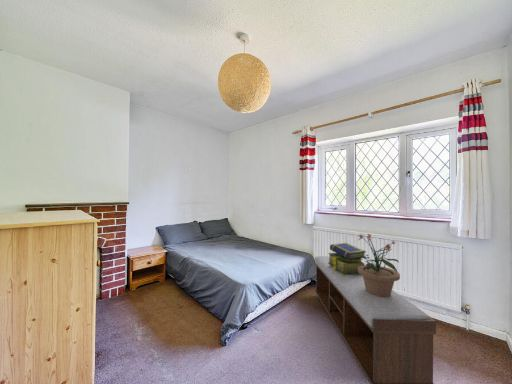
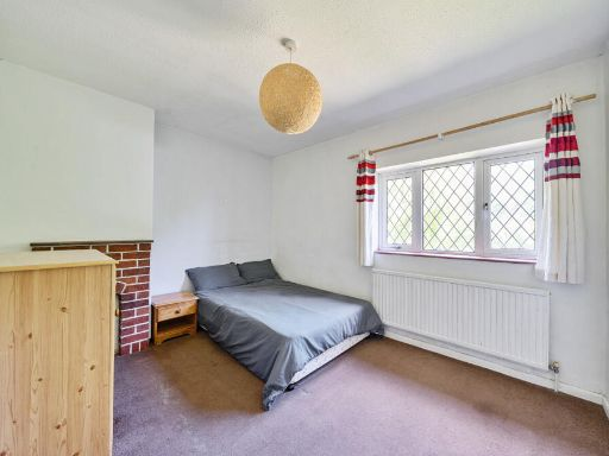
- stack of books (346, 257)
- bench (354, 302)
- potted plant (375, 262)
